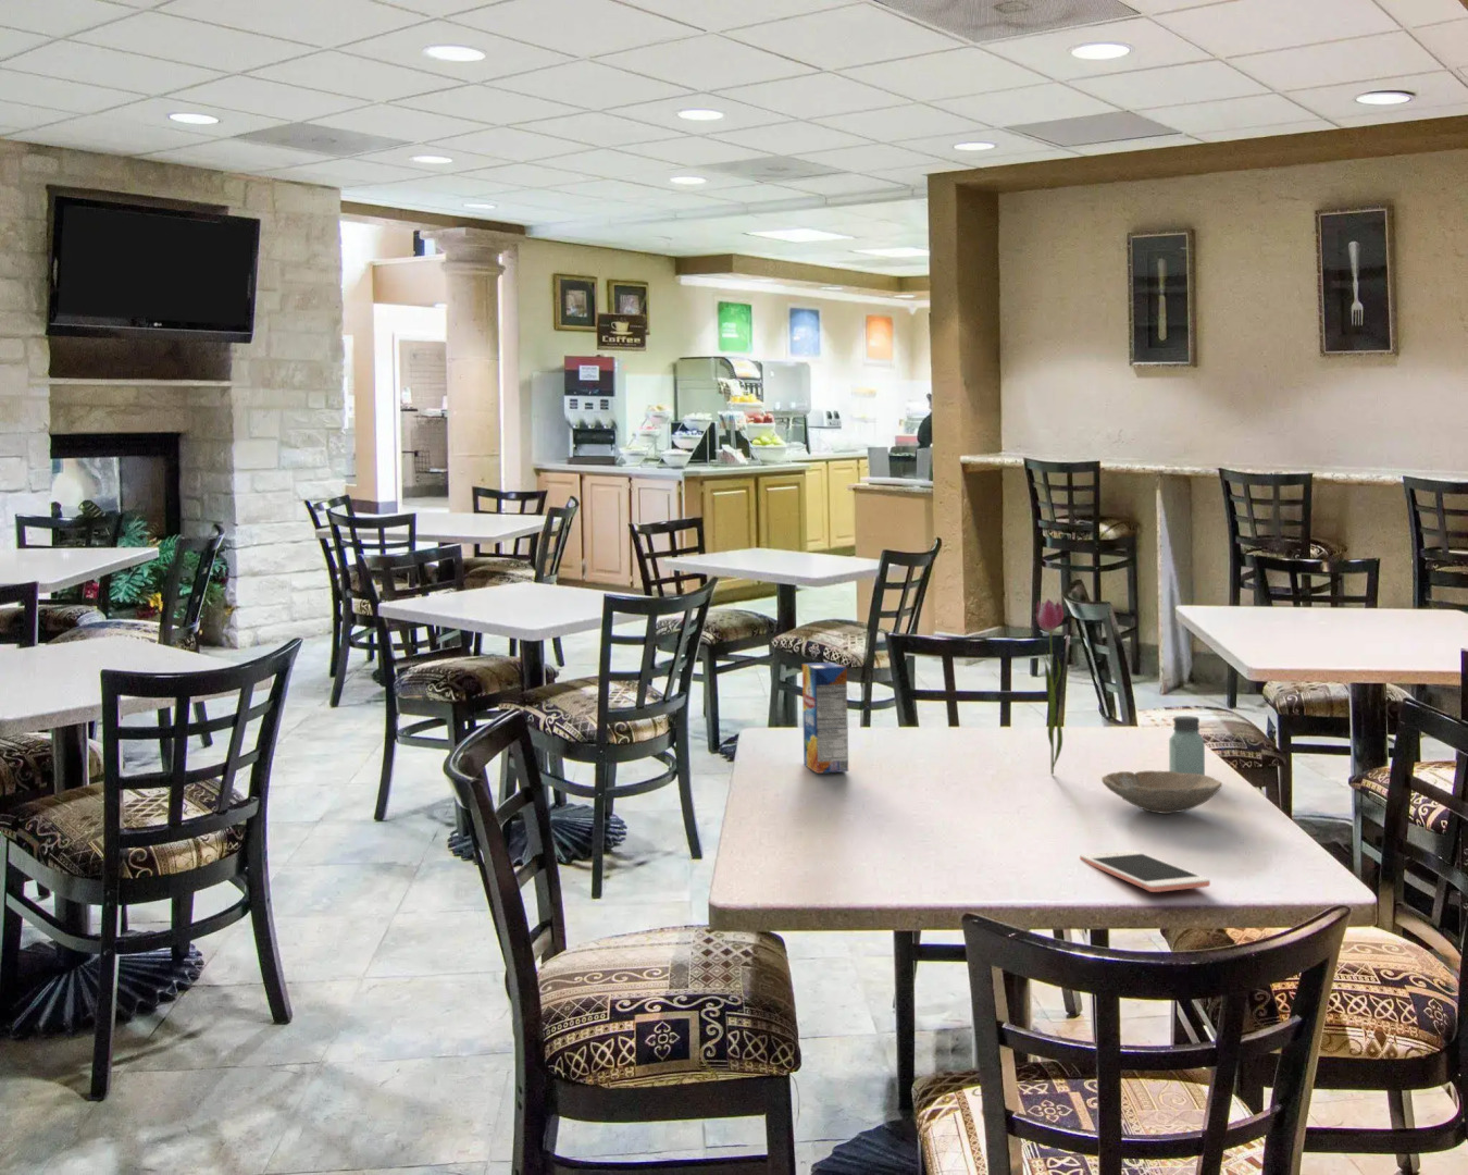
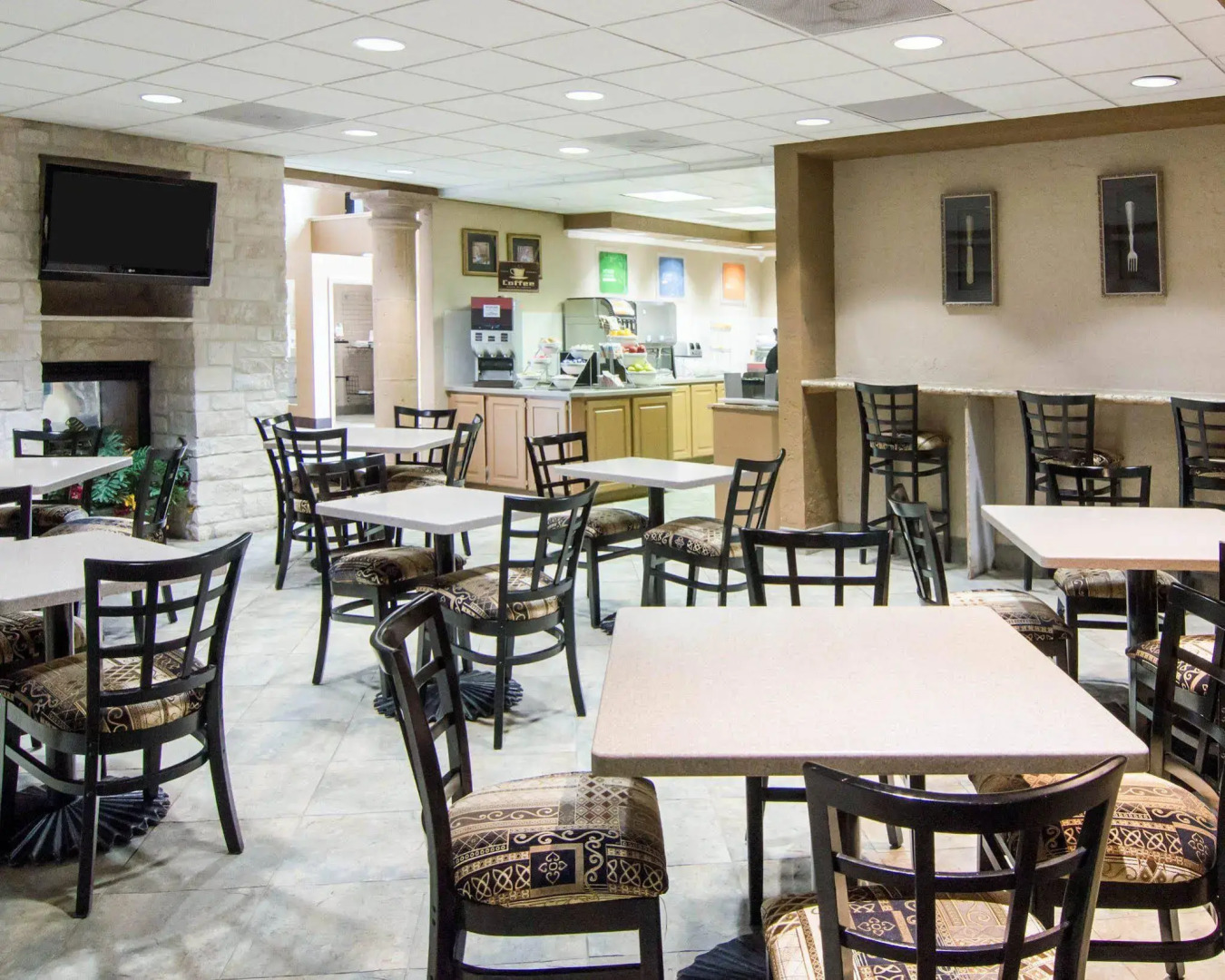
- juice box (824, 716)
- cell phone (1142, 869)
- bowl (1161, 794)
- saltshaker (1186, 746)
- flower (1051, 687)
